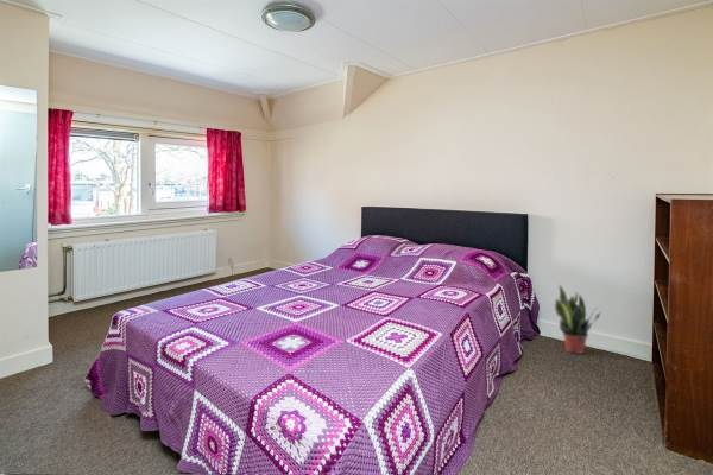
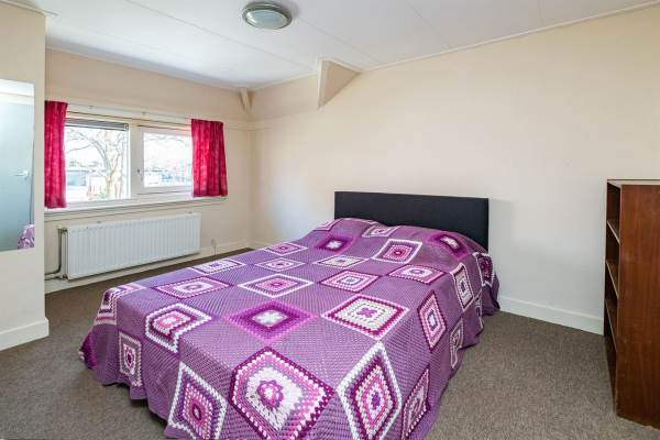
- potted plant (575, 318)
